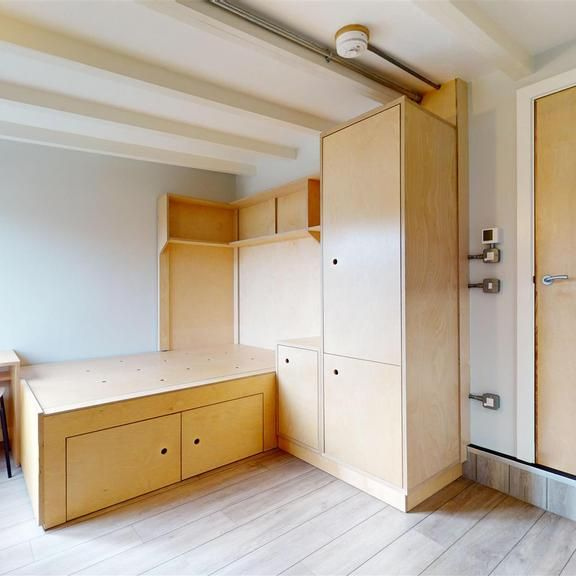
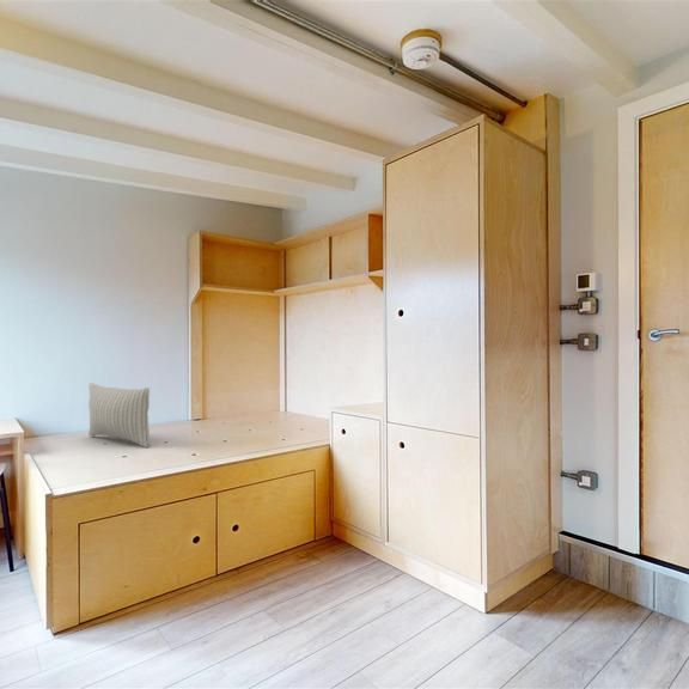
+ pillow (118, 413)
